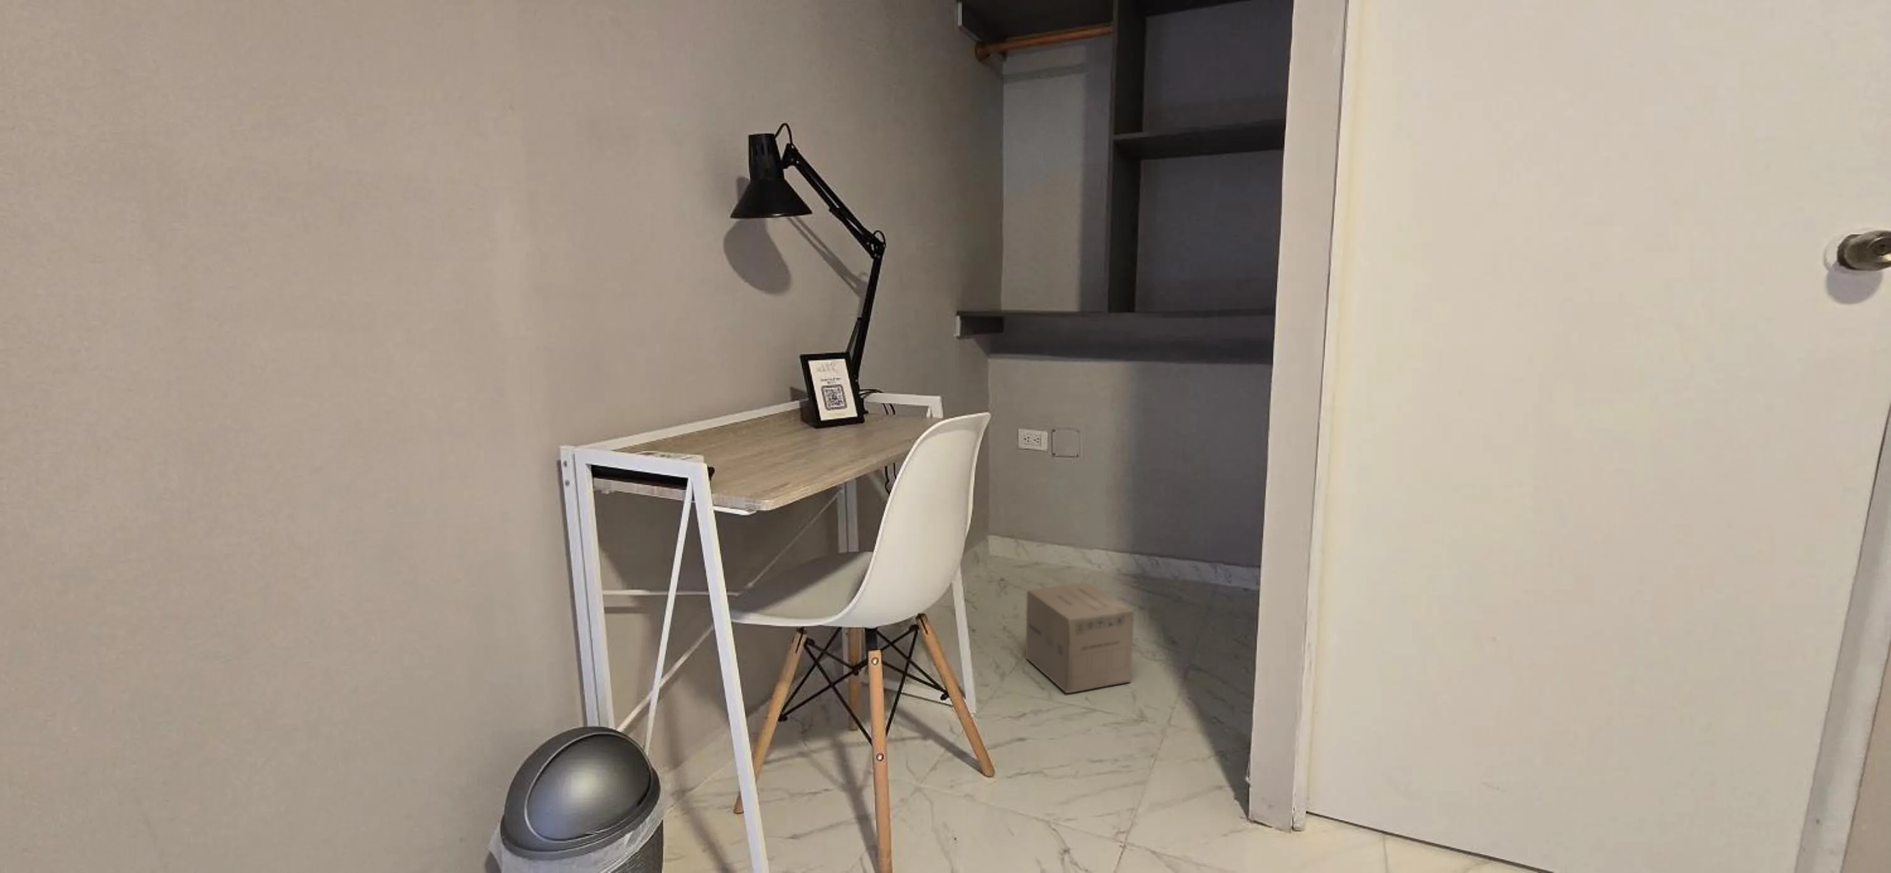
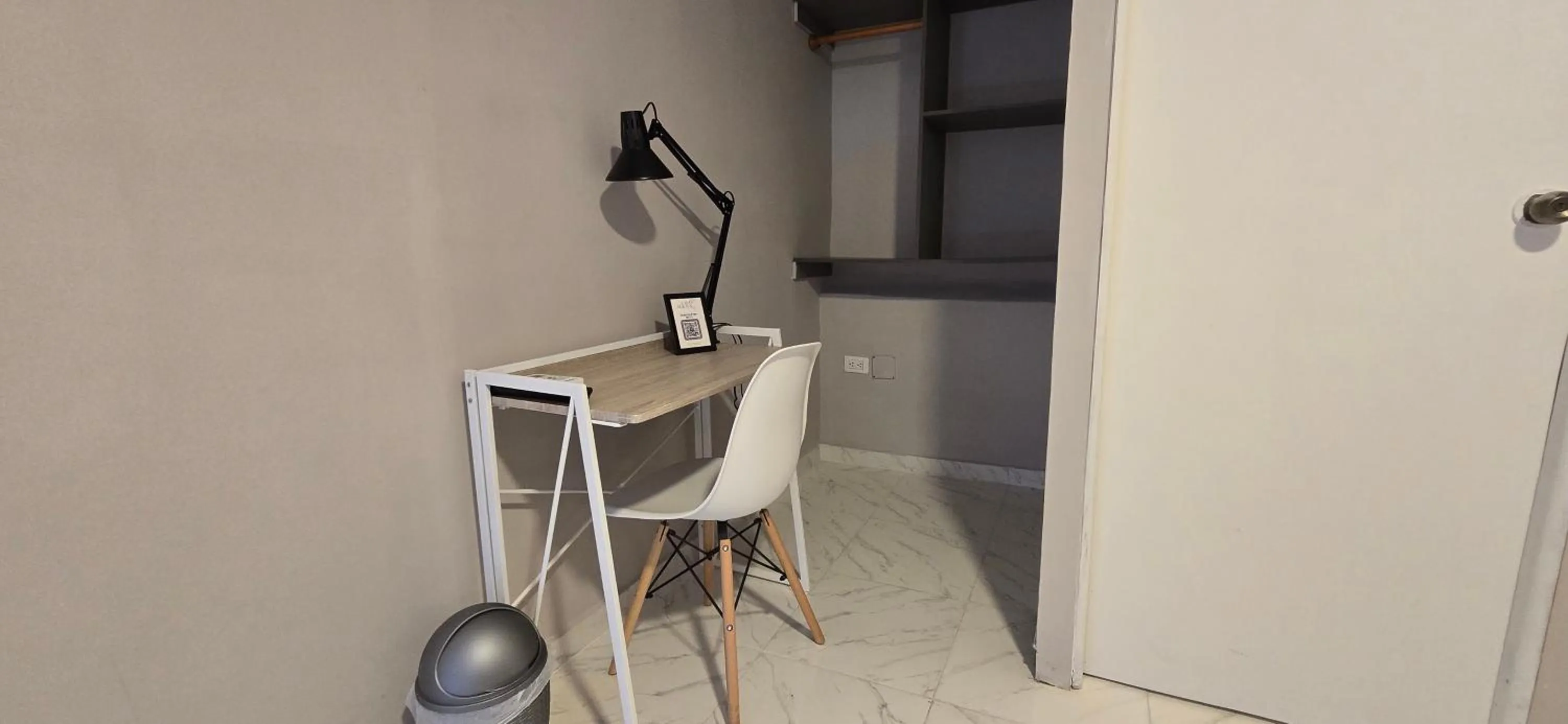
- cardboard box (1077, 634)
